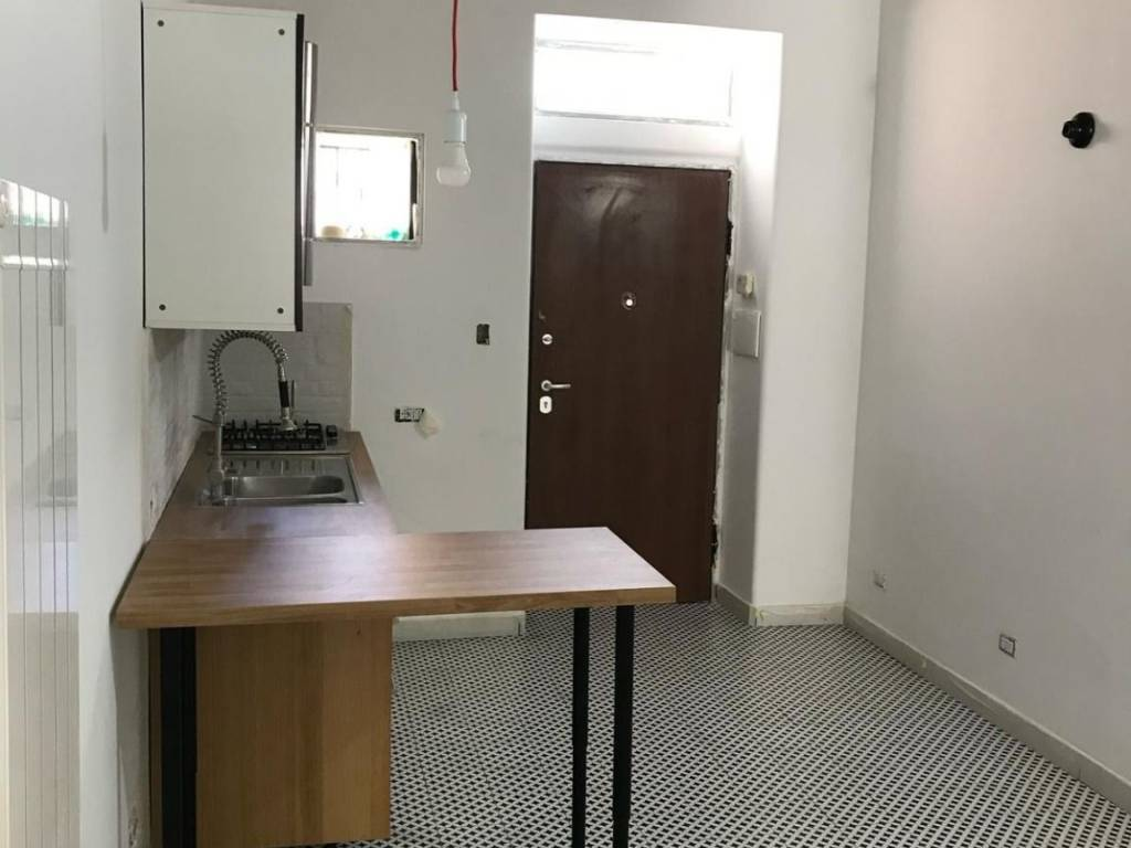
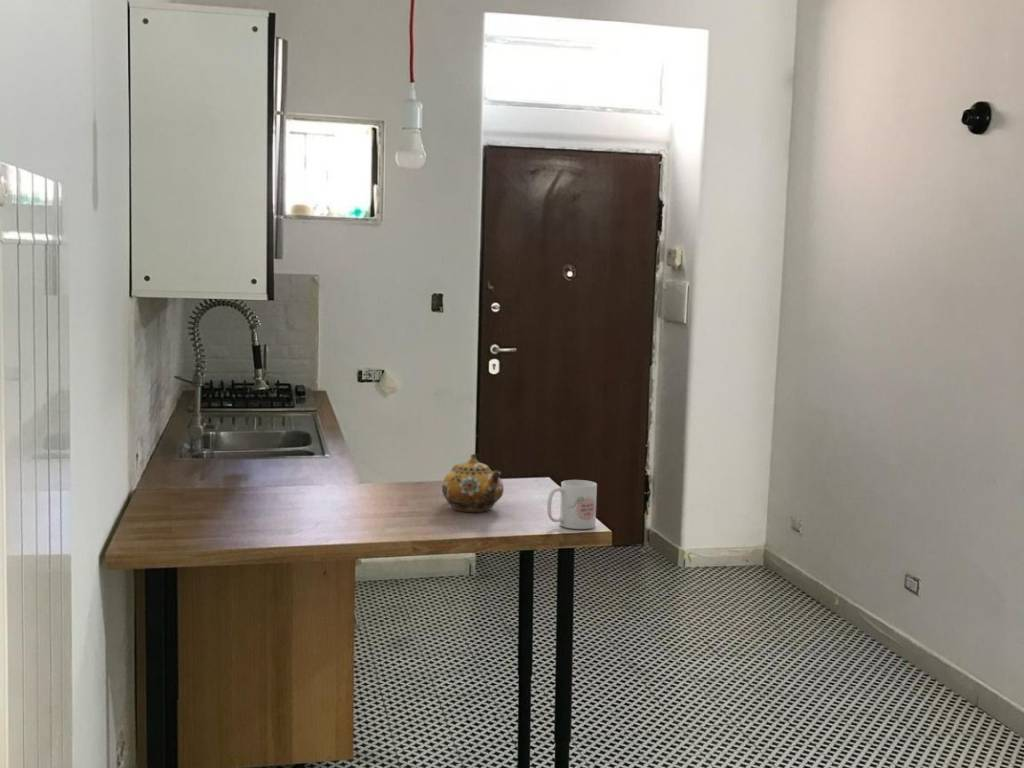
+ mug (571, 504)
+ teapot (473, 481)
